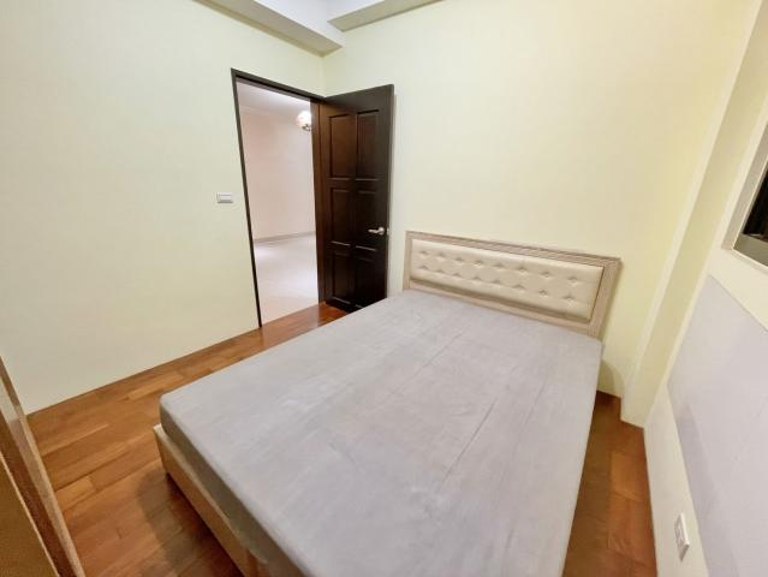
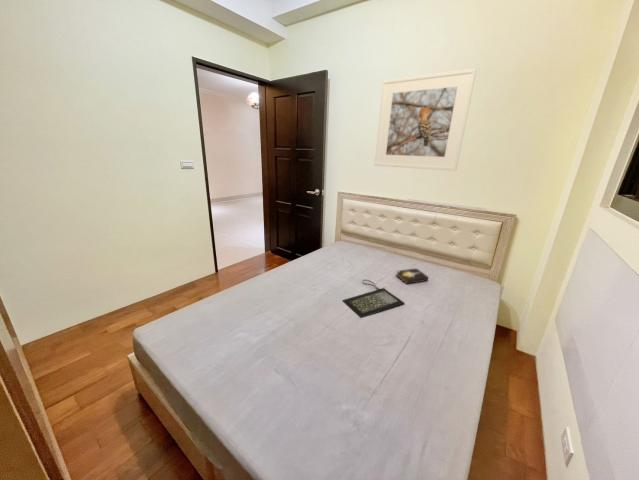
+ hardback book (411, 275)
+ clutch bag (374, 300)
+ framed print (418, 124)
